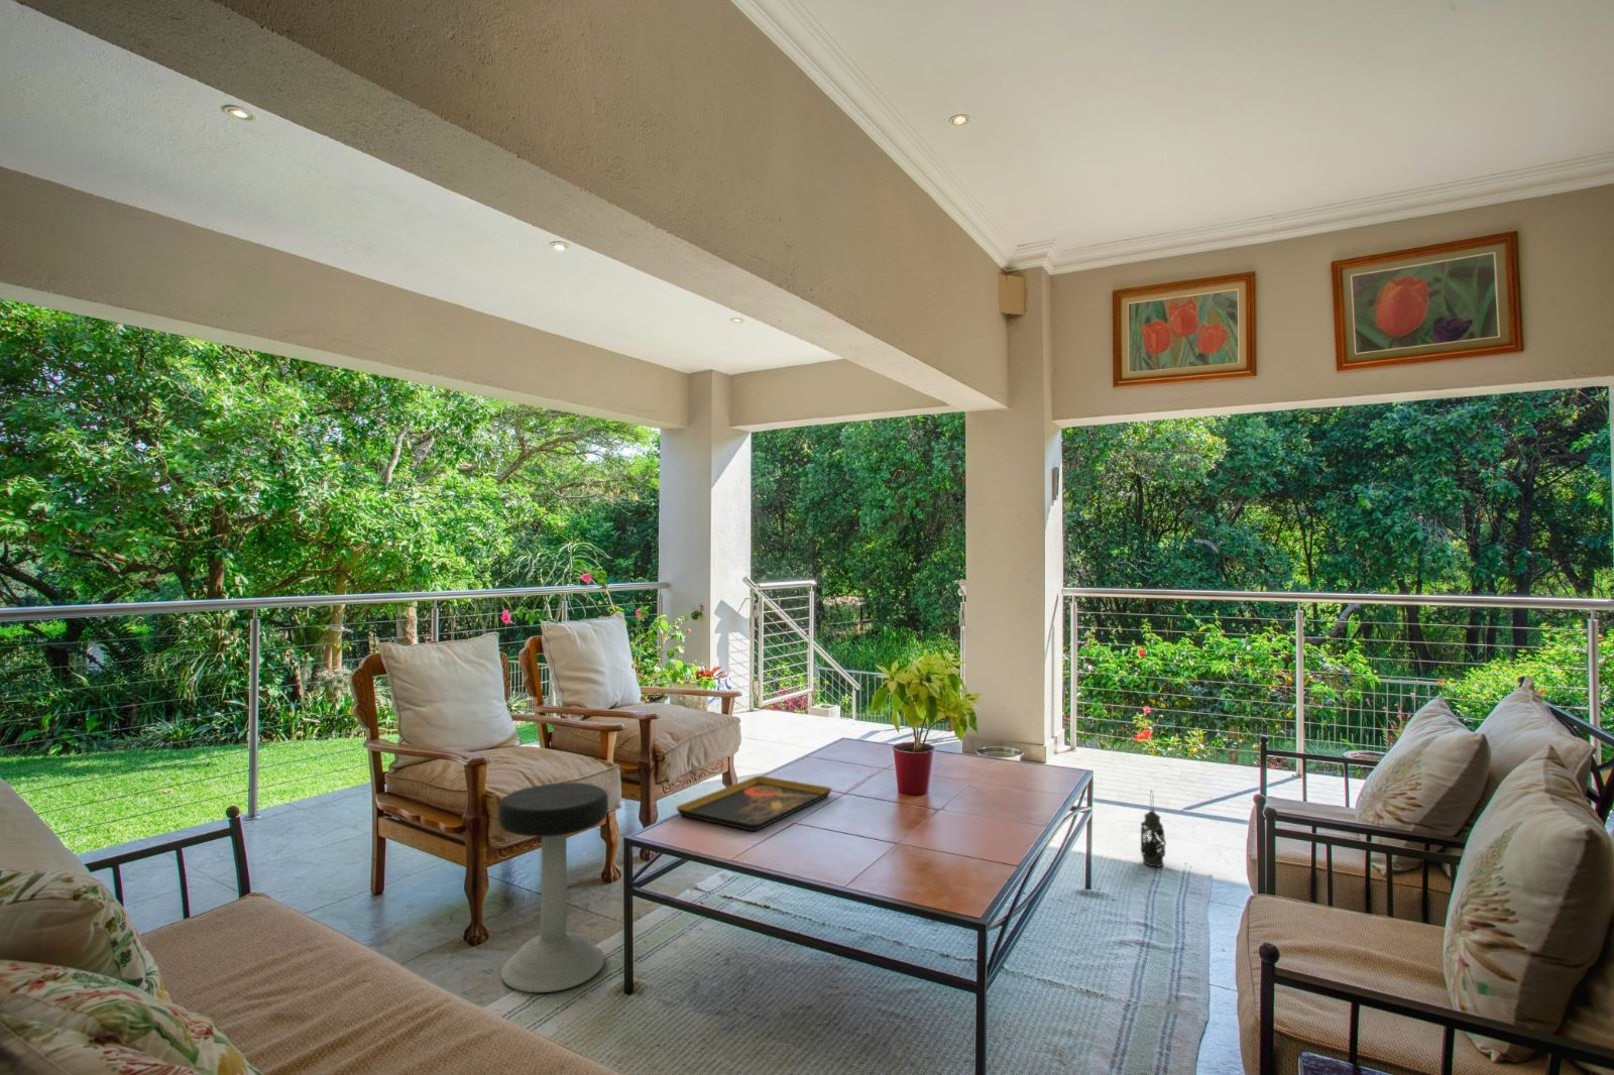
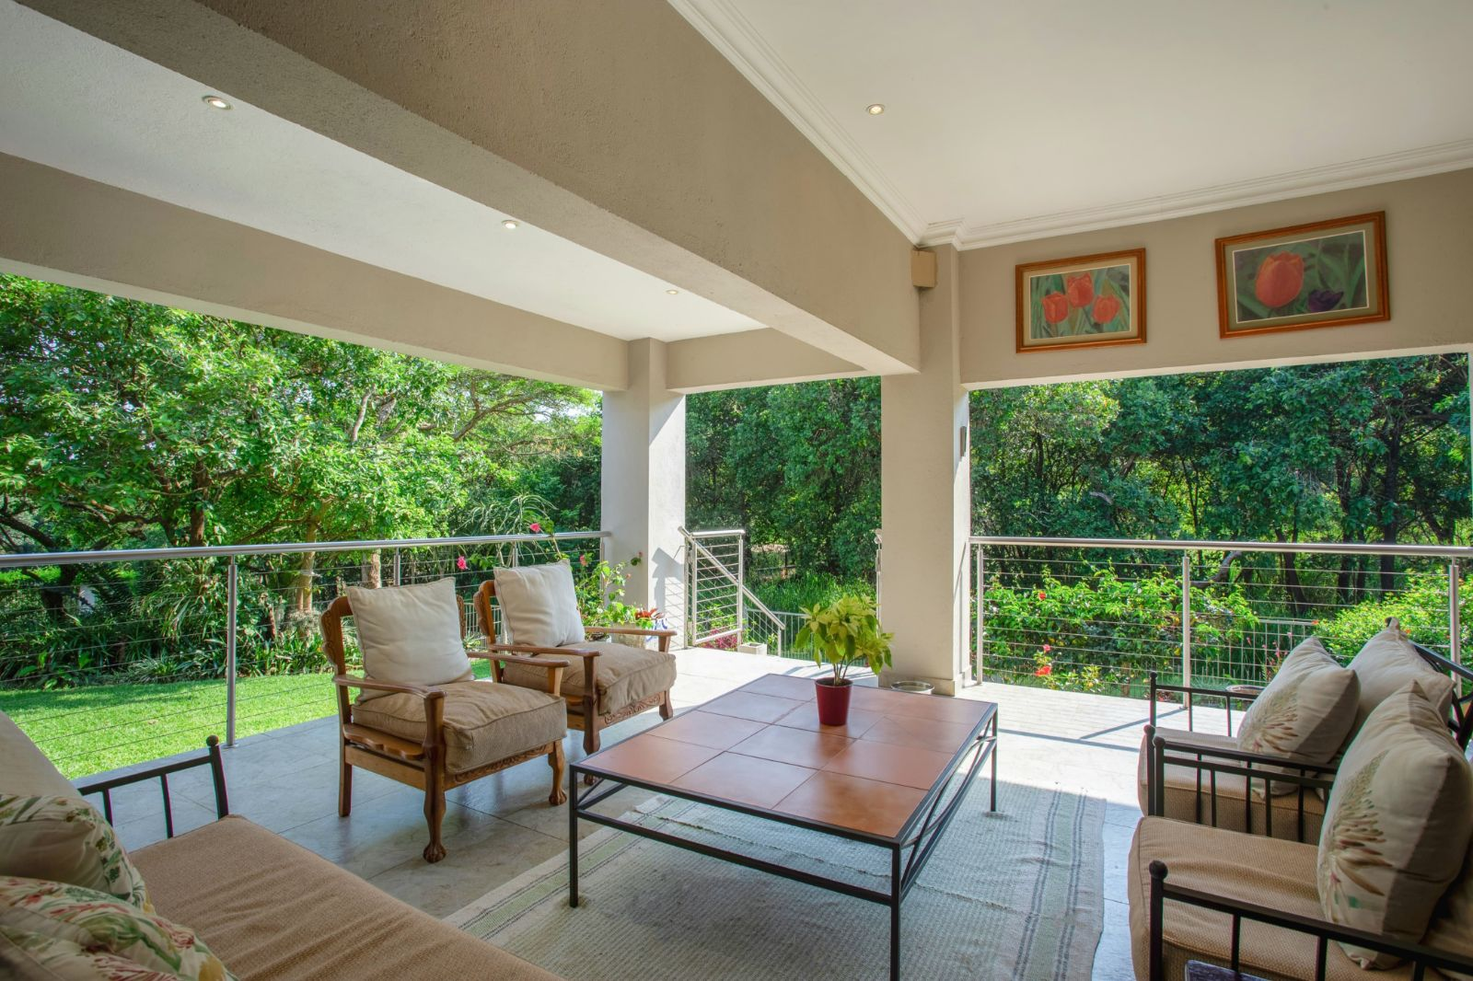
- lantern (1152, 825)
- decorative tray (756, 800)
- stool (554, 881)
